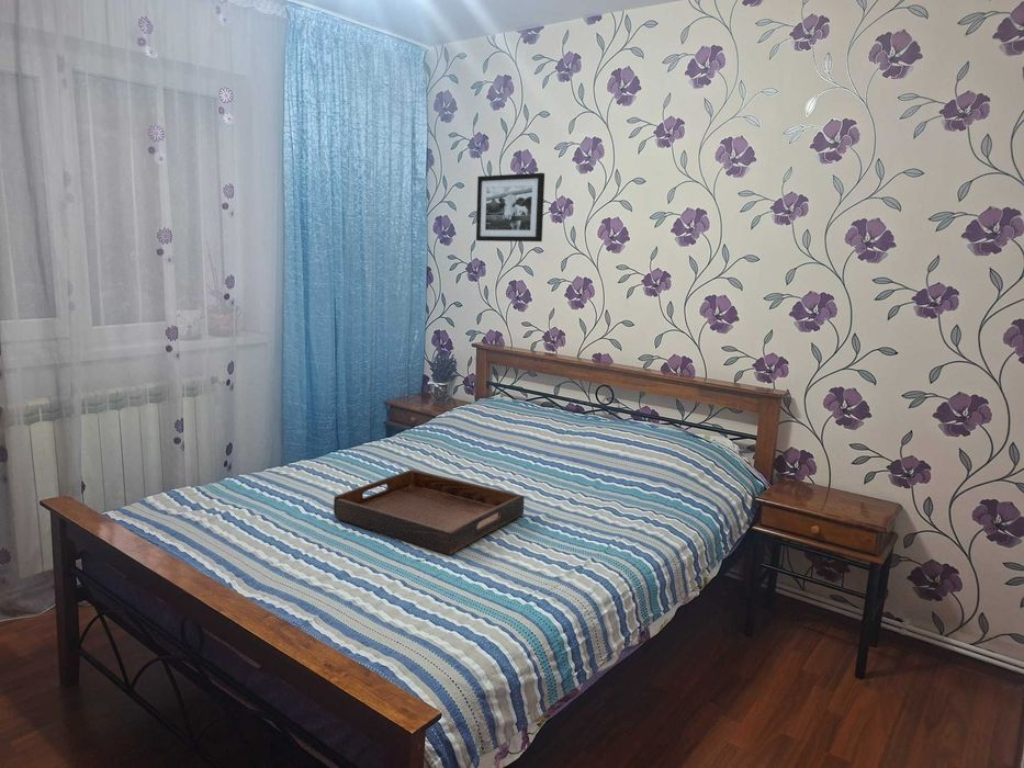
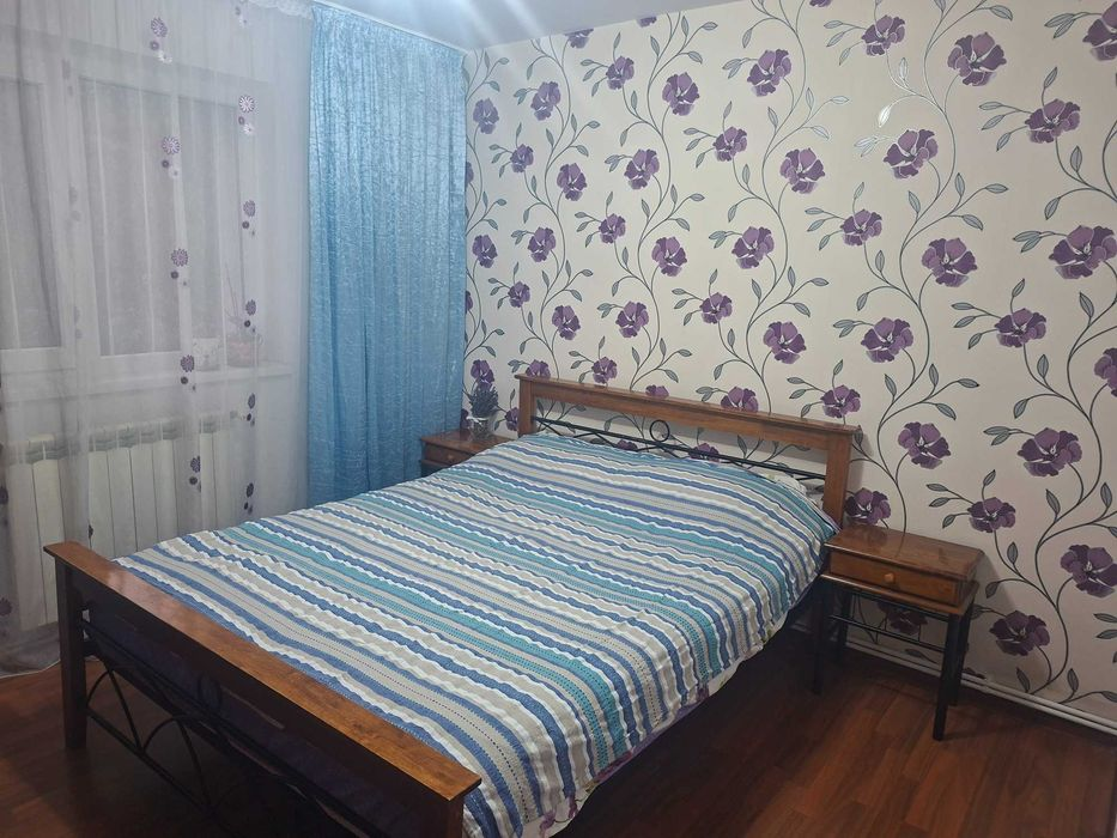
- serving tray (428, 506)
- picture frame (508, 207)
